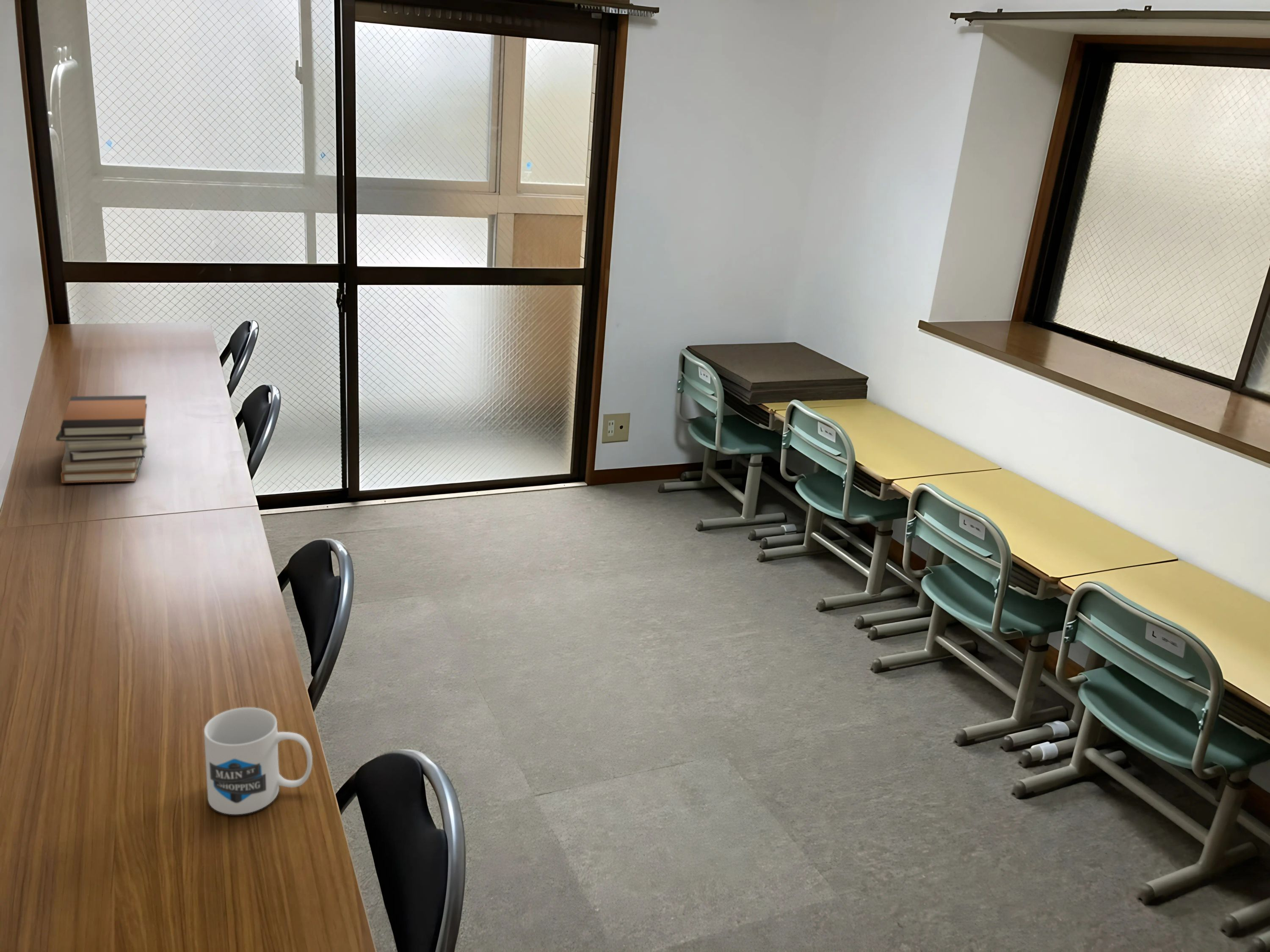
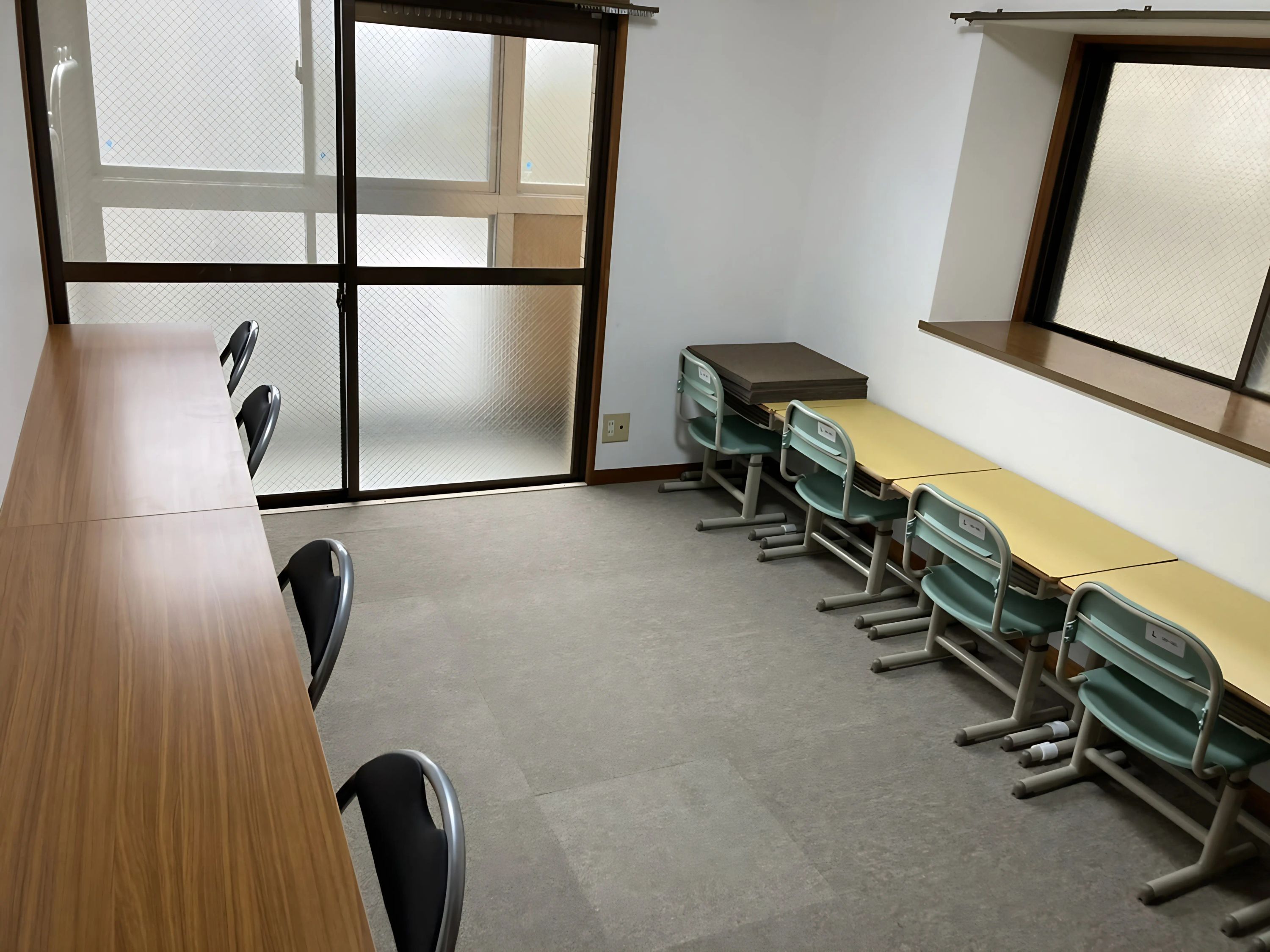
- mug (254, 761)
- book stack (106, 437)
